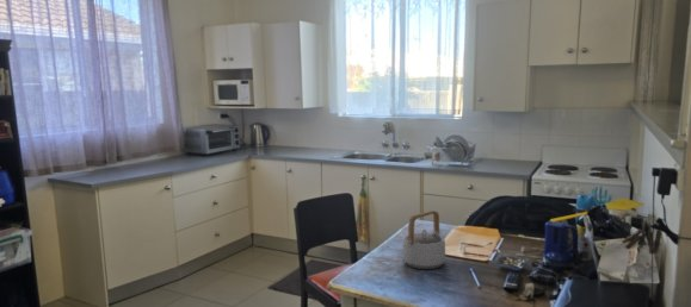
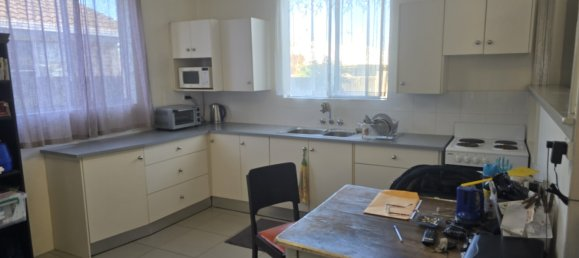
- teapot (426, 237)
